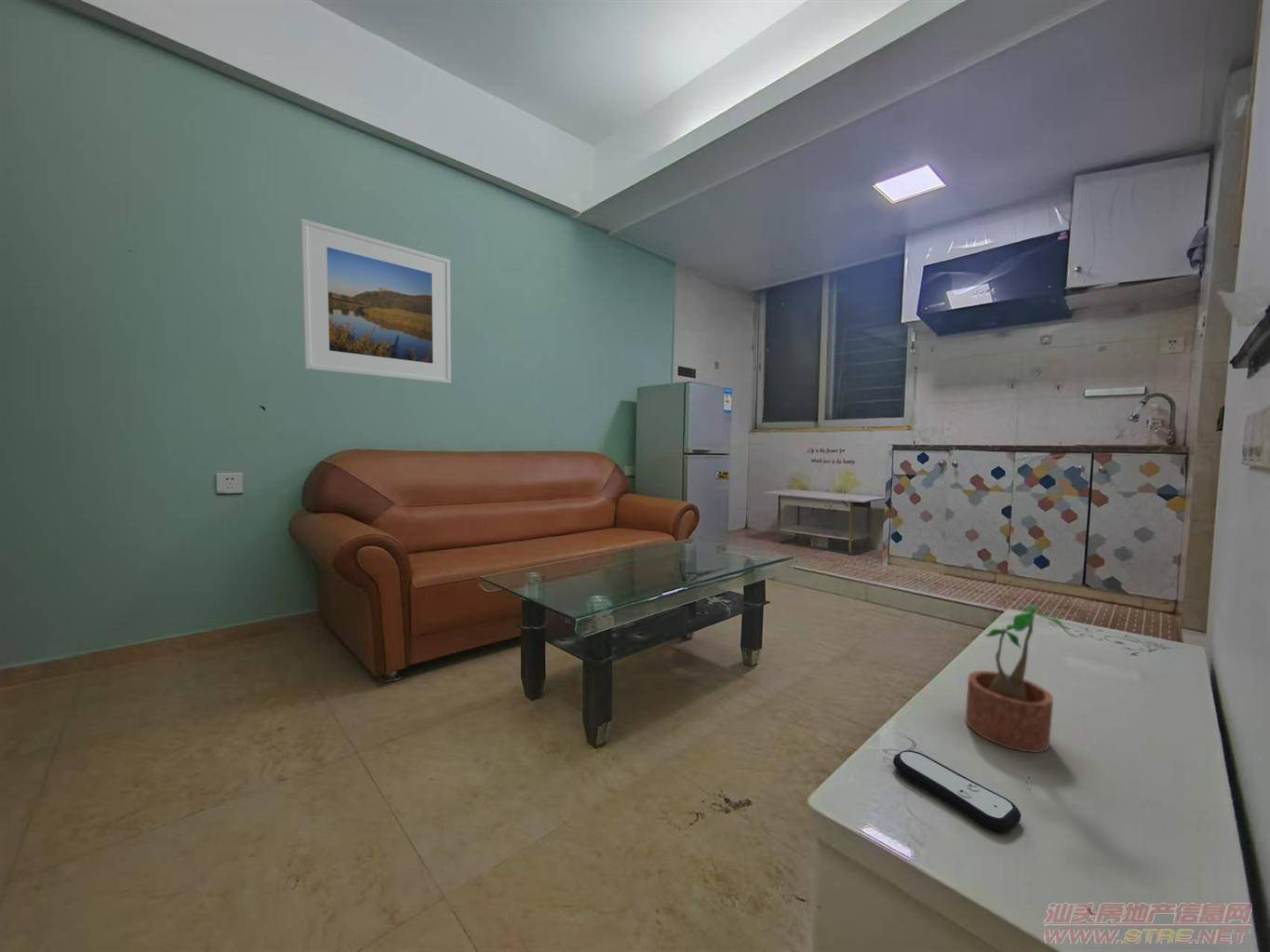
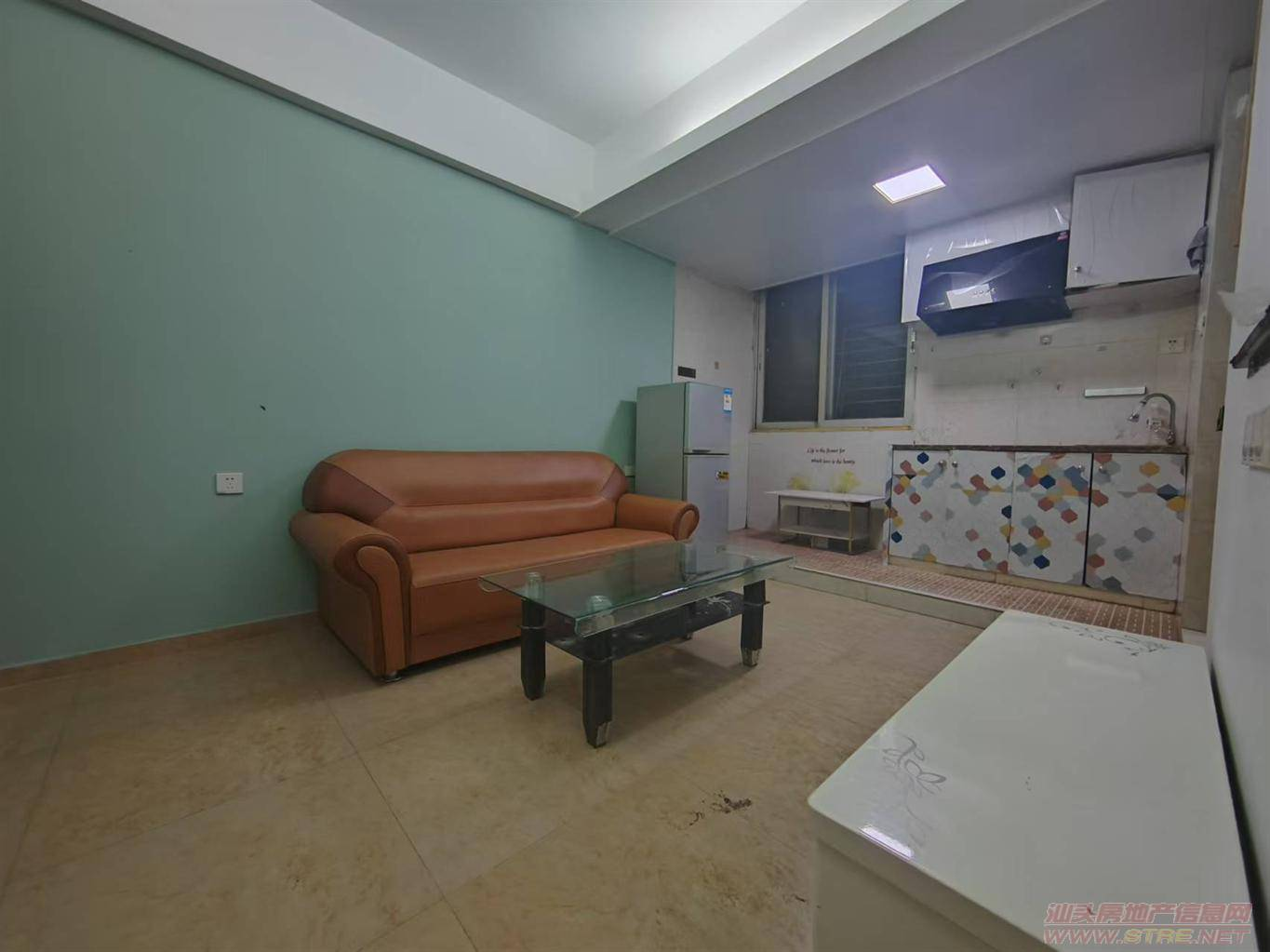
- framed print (383, 309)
- potted plant (1021, 672)
- remote control (951, 785)
